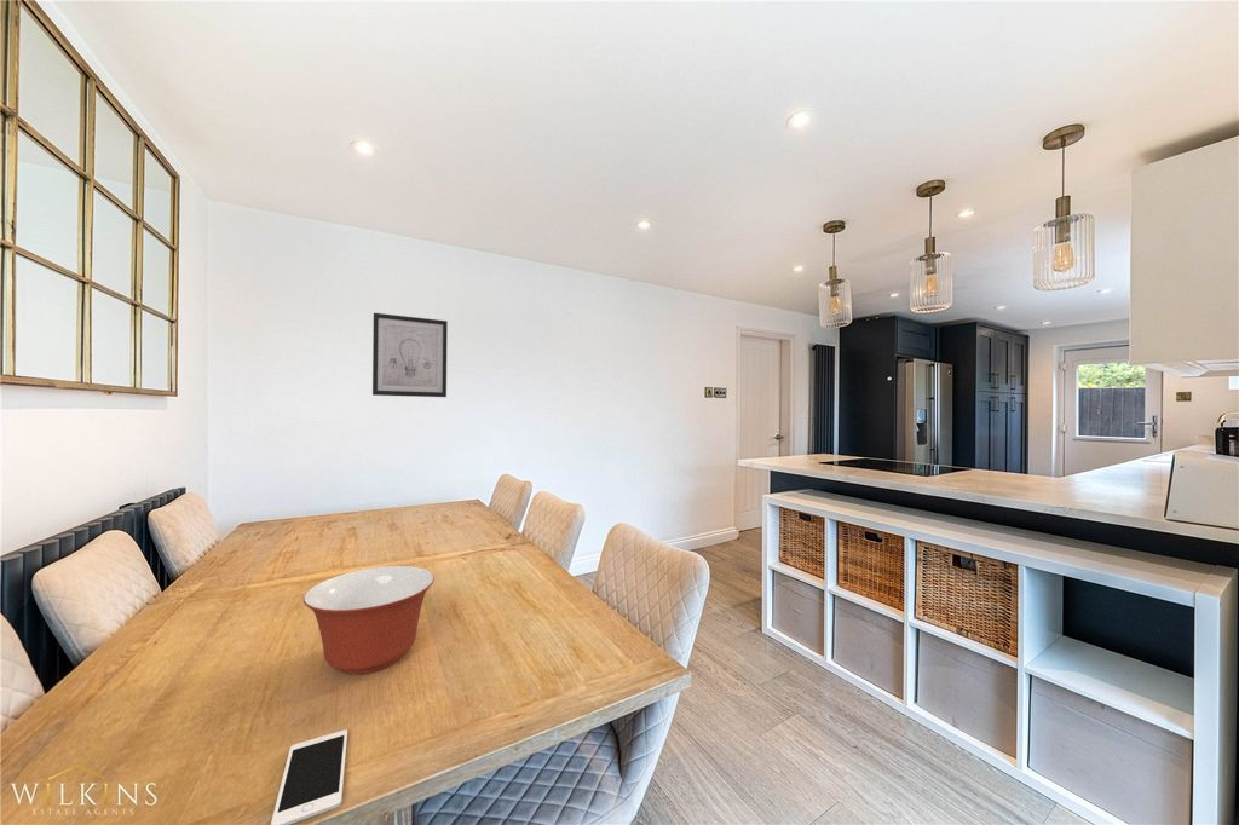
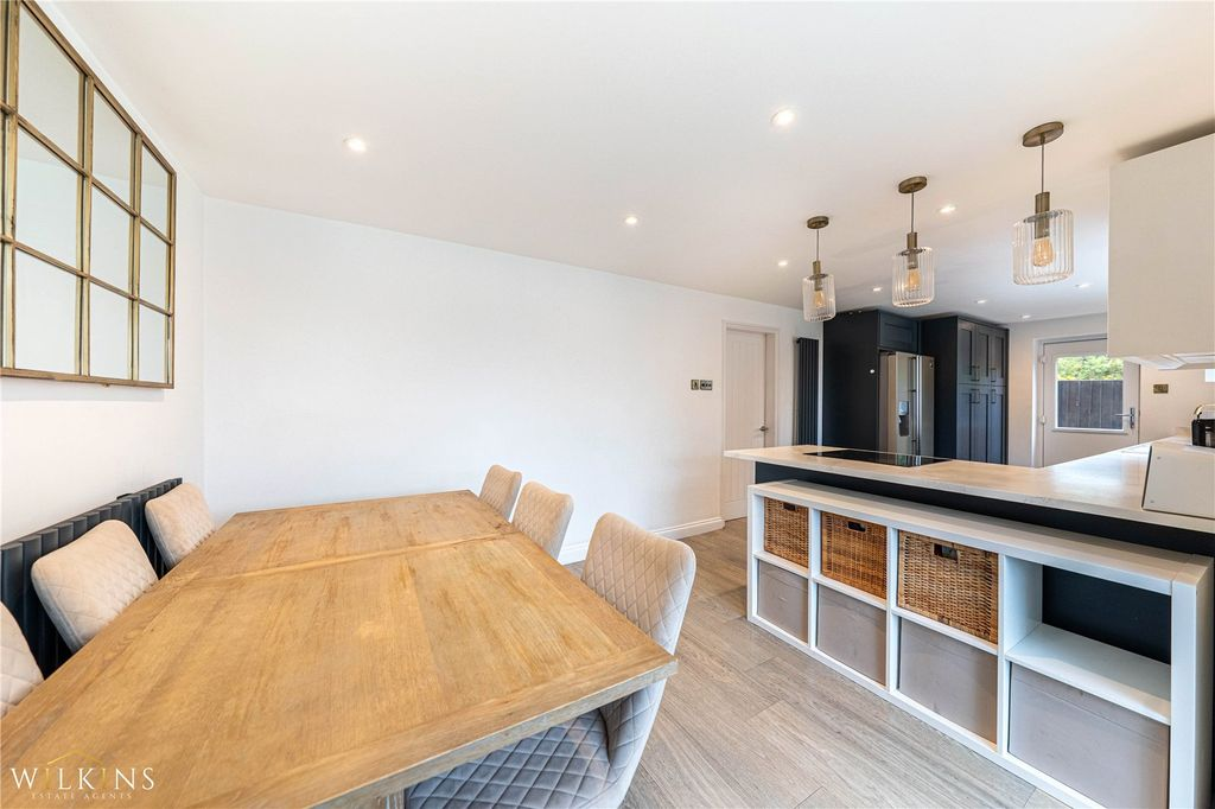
- mixing bowl (371, 621)
- wall art (410, 356)
- cell phone (313, 773)
